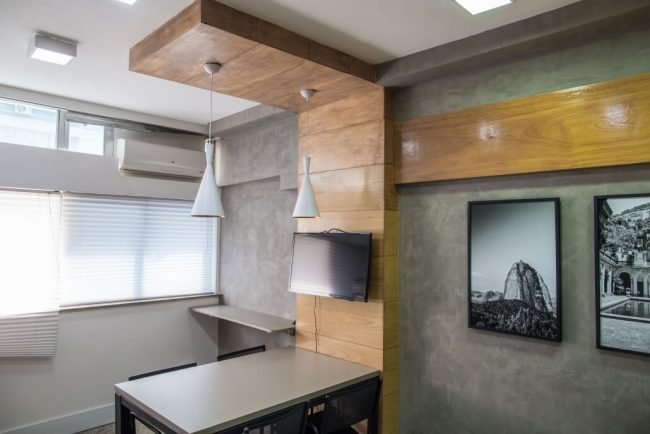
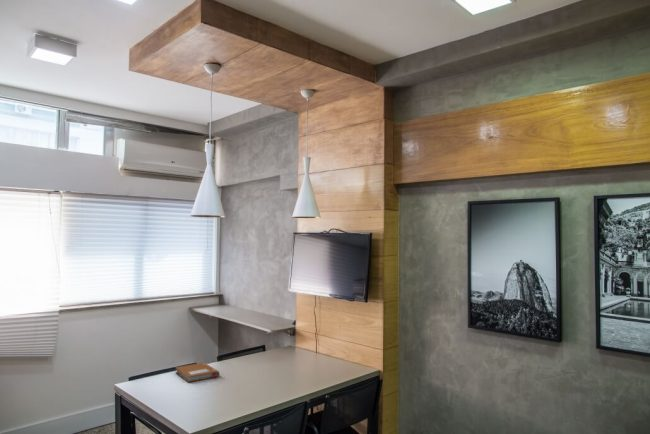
+ notebook (197, 372)
